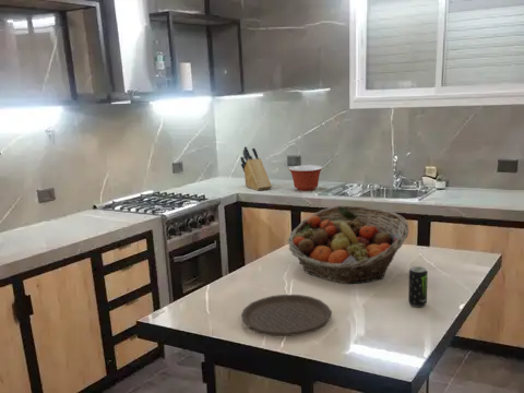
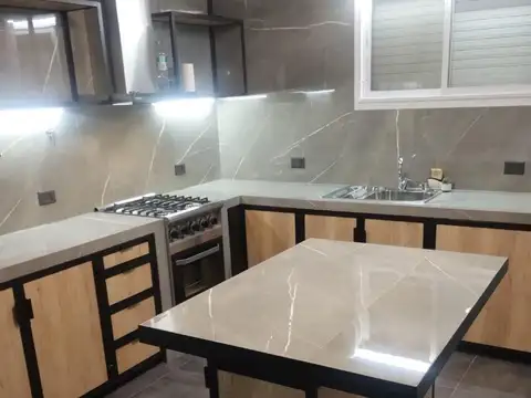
- mixing bowl (306, 178)
- fruit basket (346, 242)
- beverage can (417, 286)
- plate (286, 314)
- knife block (254, 167)
